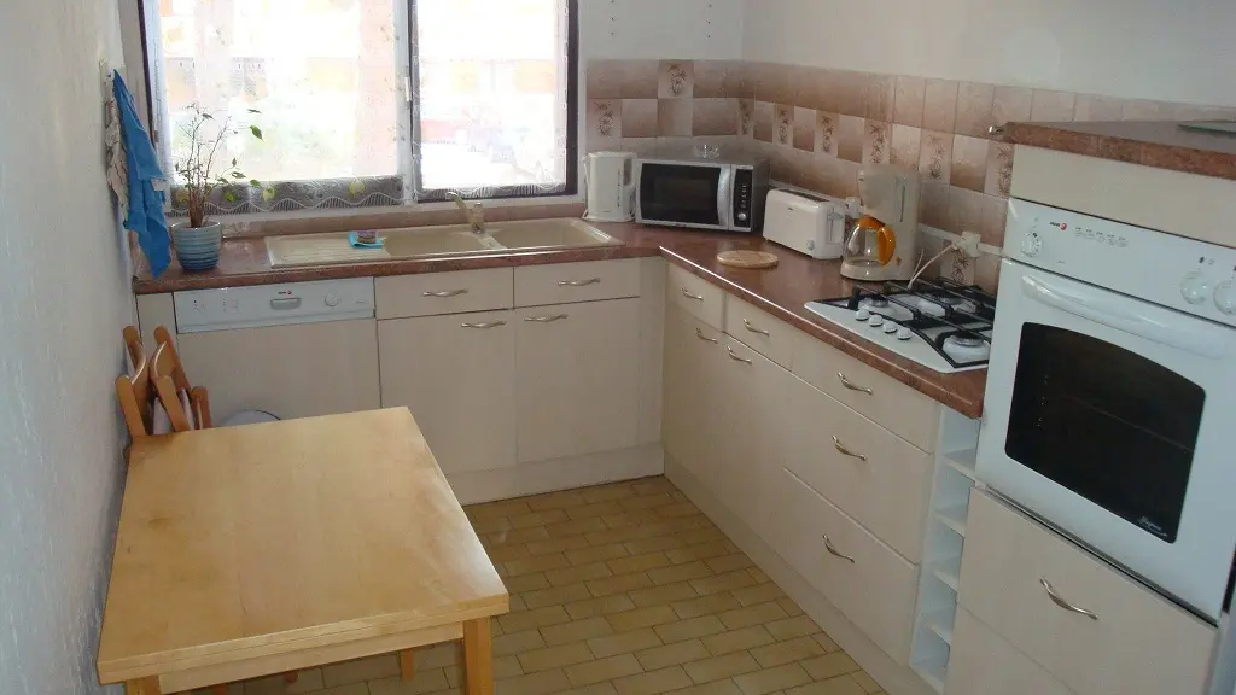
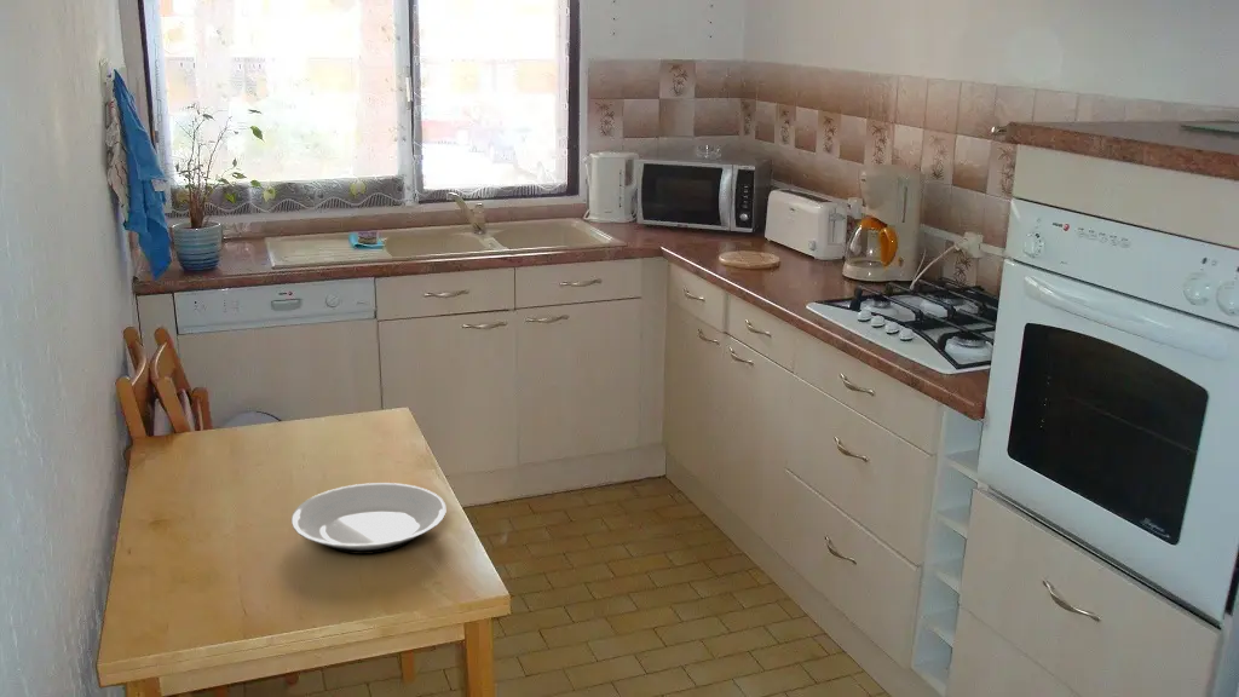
+ plate (370, 522)
